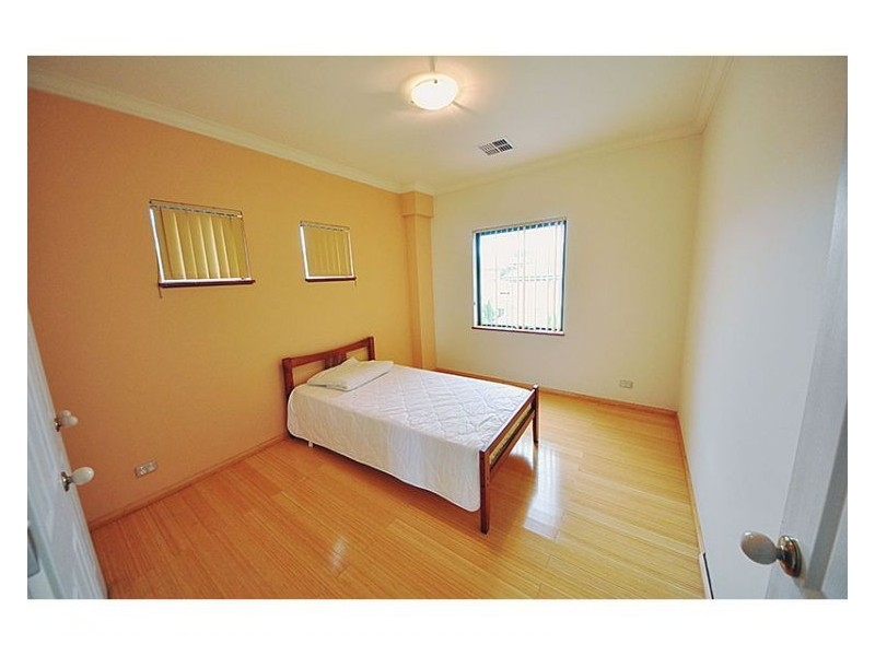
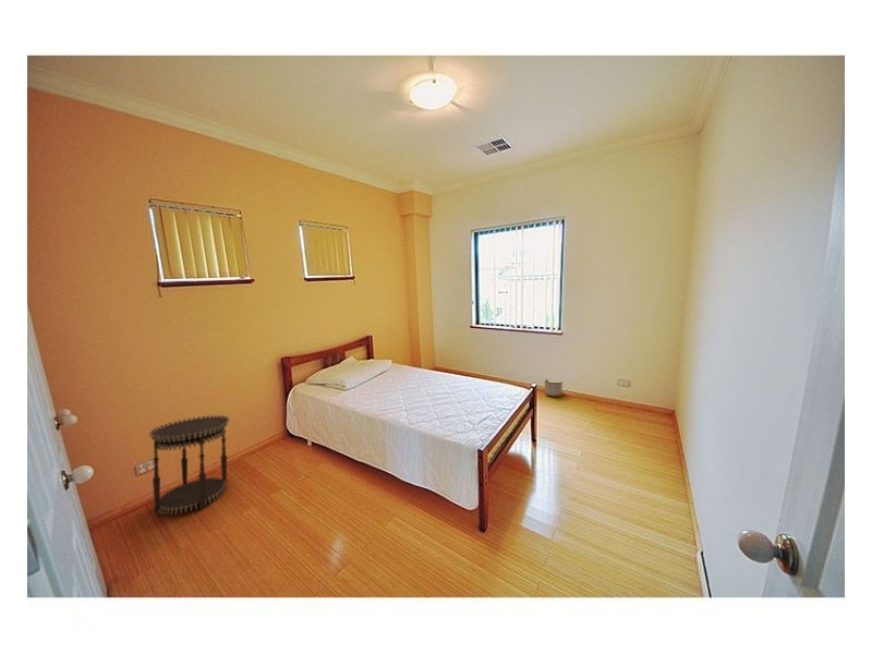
+ side table (186, 461)
+ planter (553, 387)
